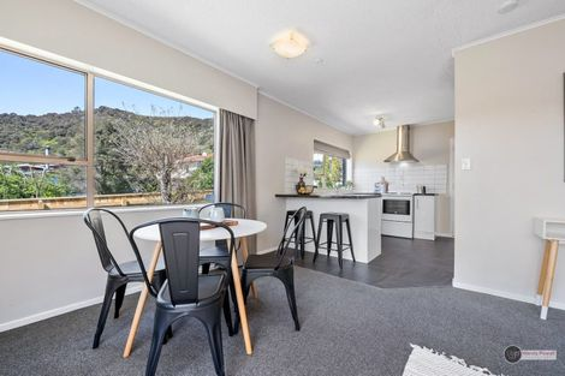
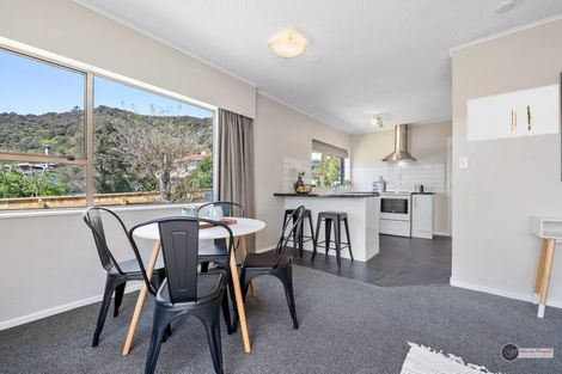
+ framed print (508, 115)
